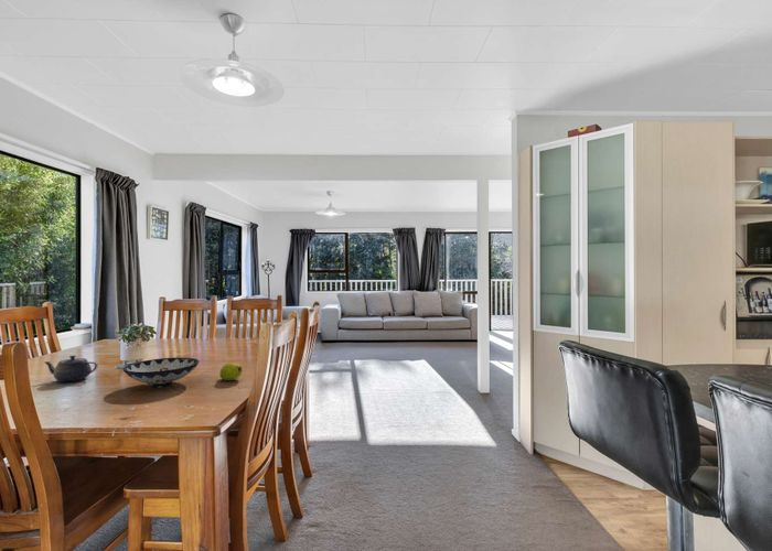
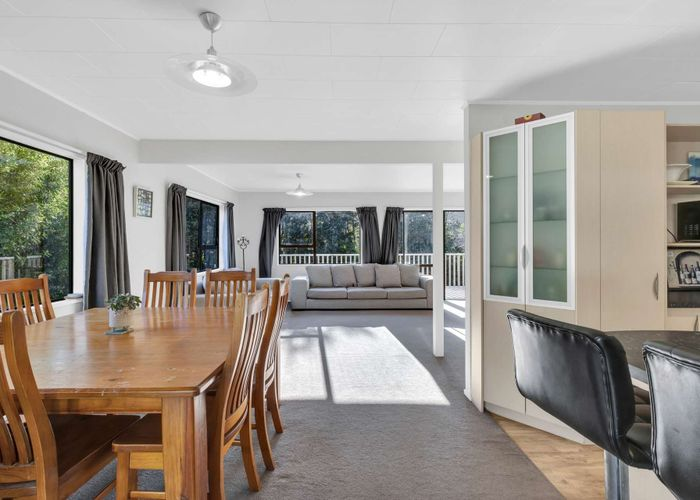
- fruit (229, 370)
- teapot (71, 367)
- bowl (162, 374)
